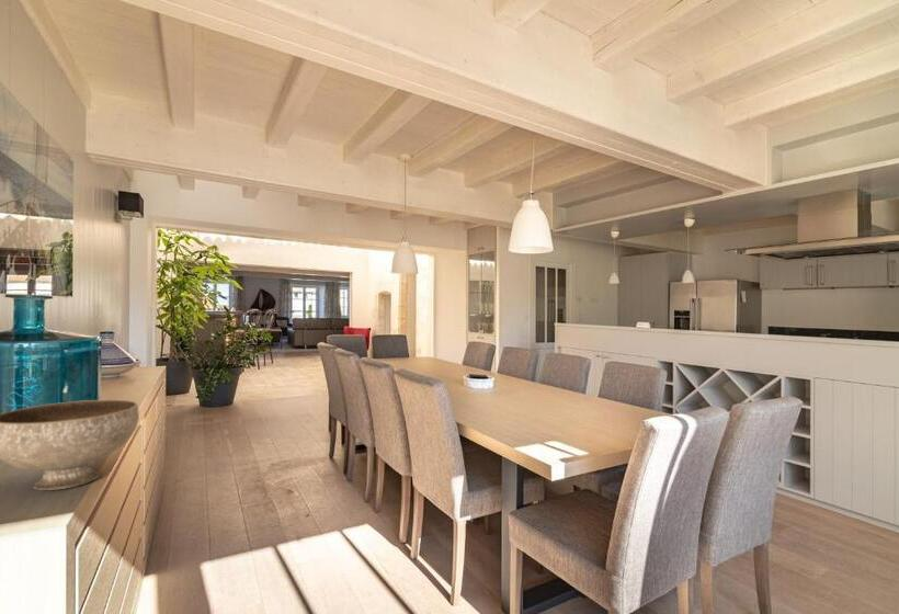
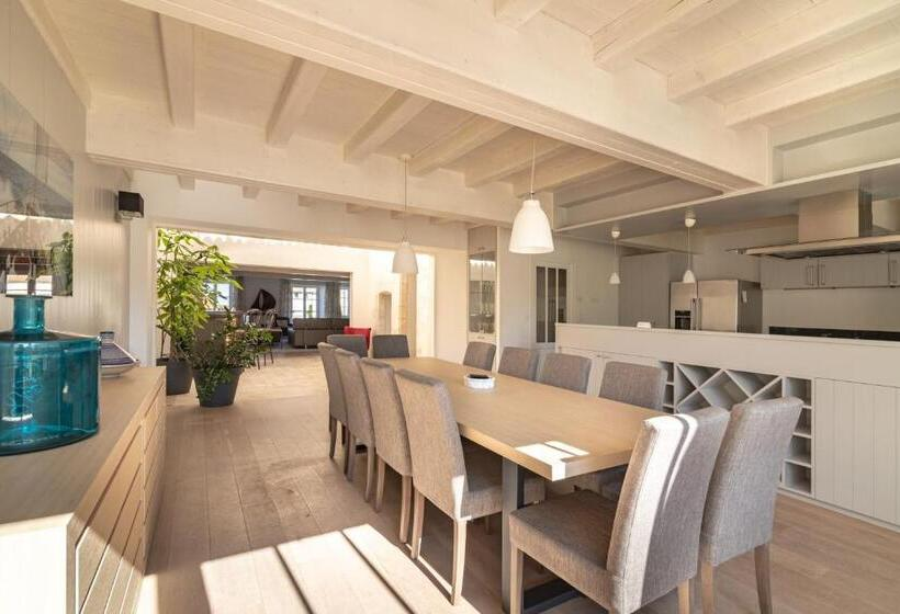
- bowl (68, 445)
